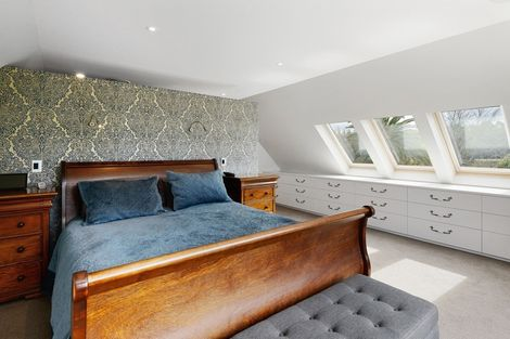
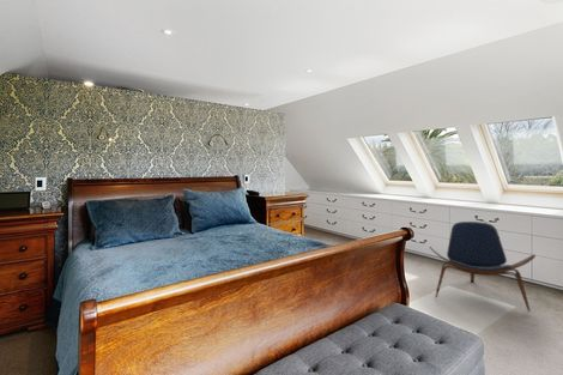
+ lounge chair (476, 259)
